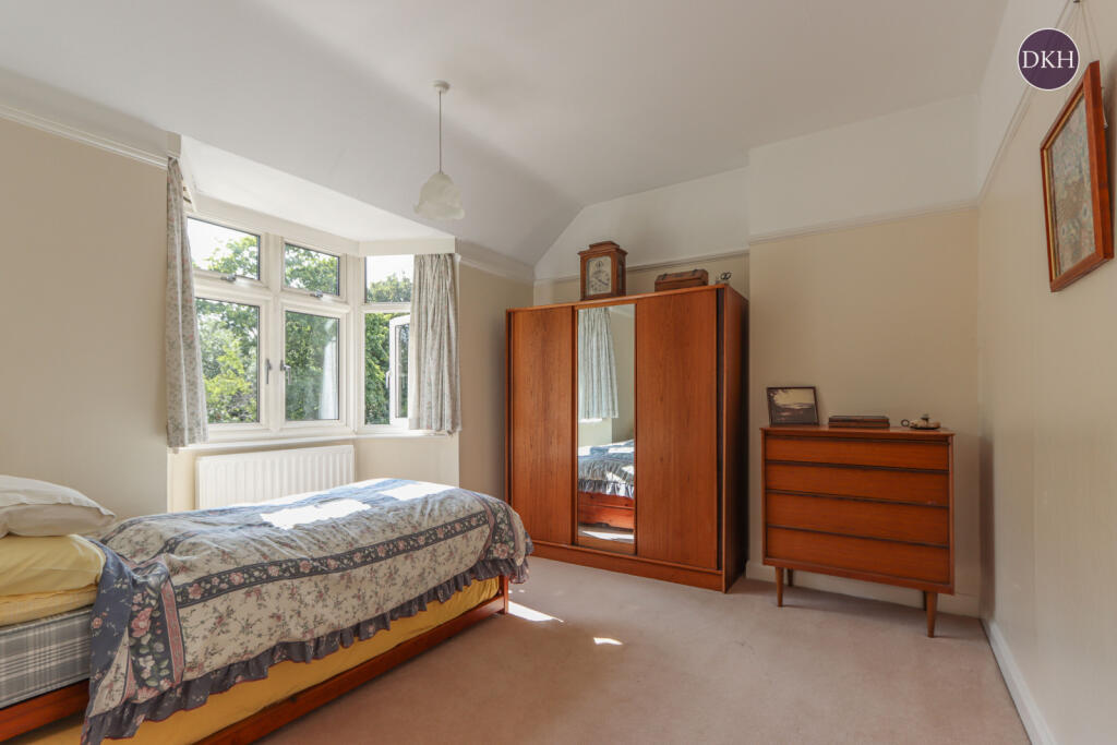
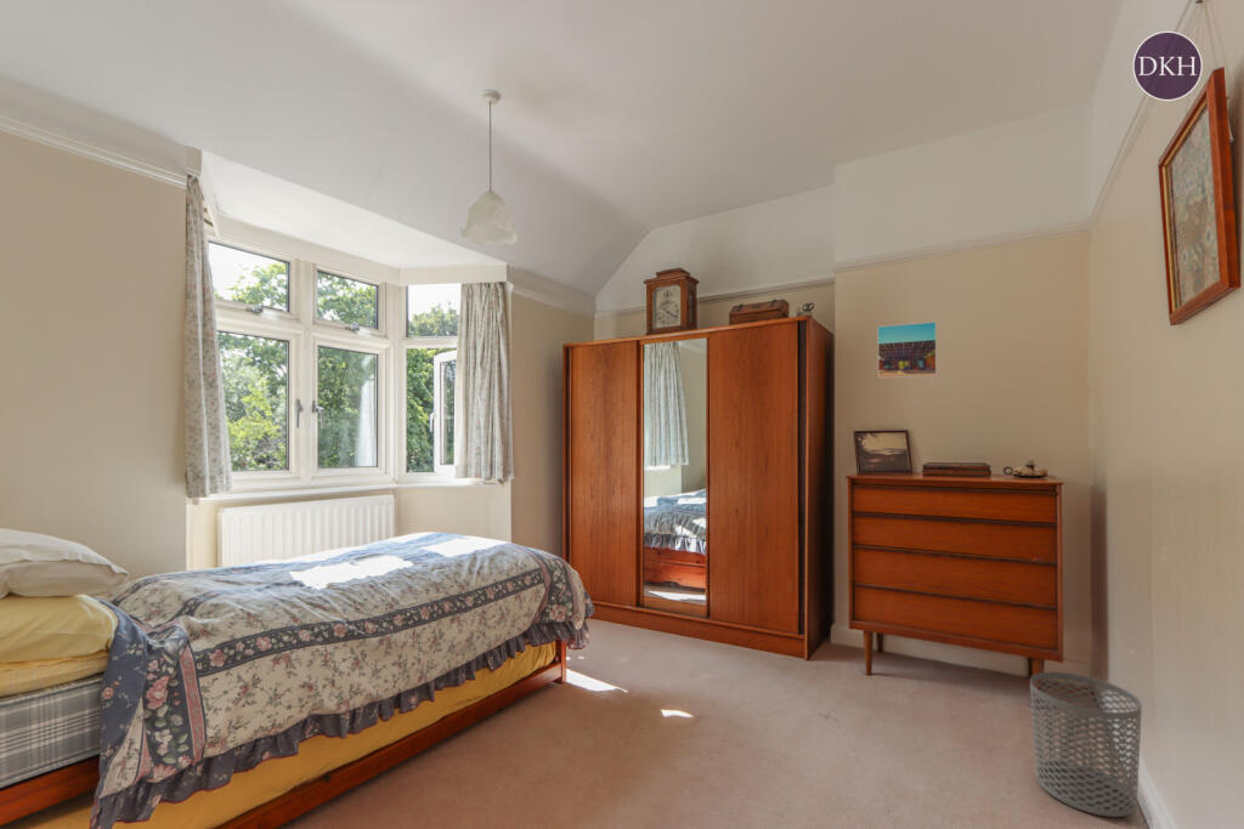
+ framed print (906, 351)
+ waste bin (1084, 740)
